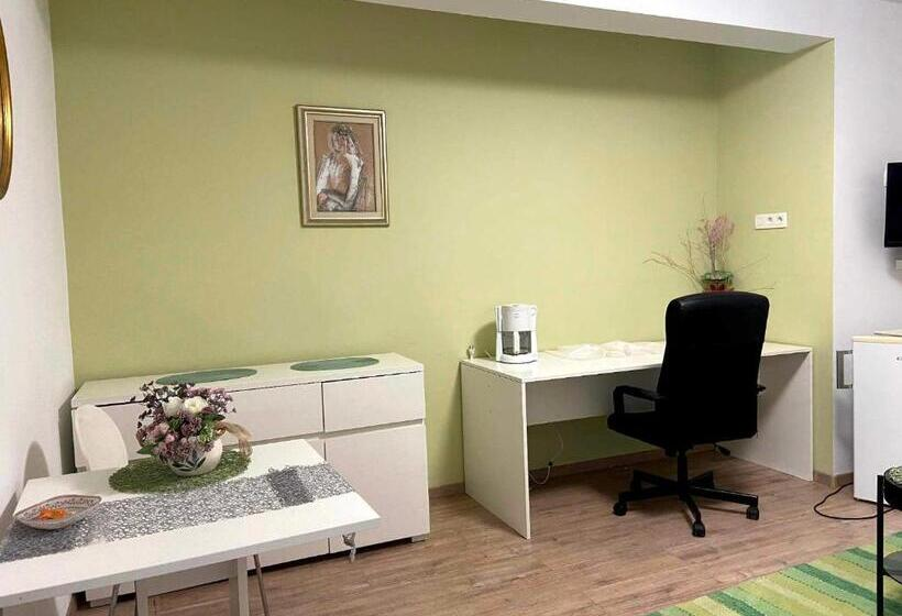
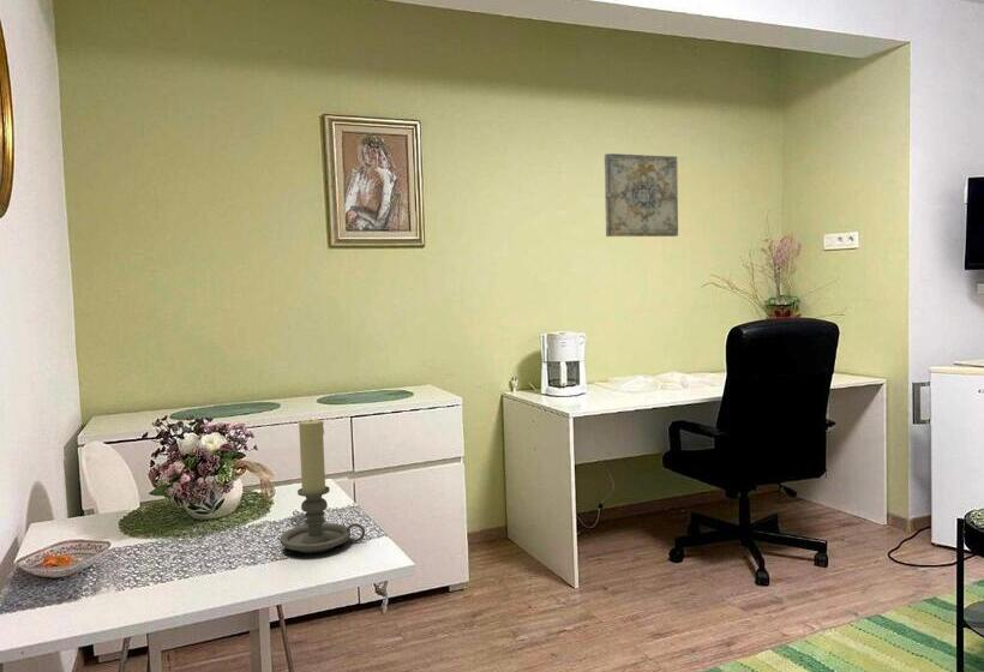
+ wall art (642, 196)
+ candle holder (320, 481)
